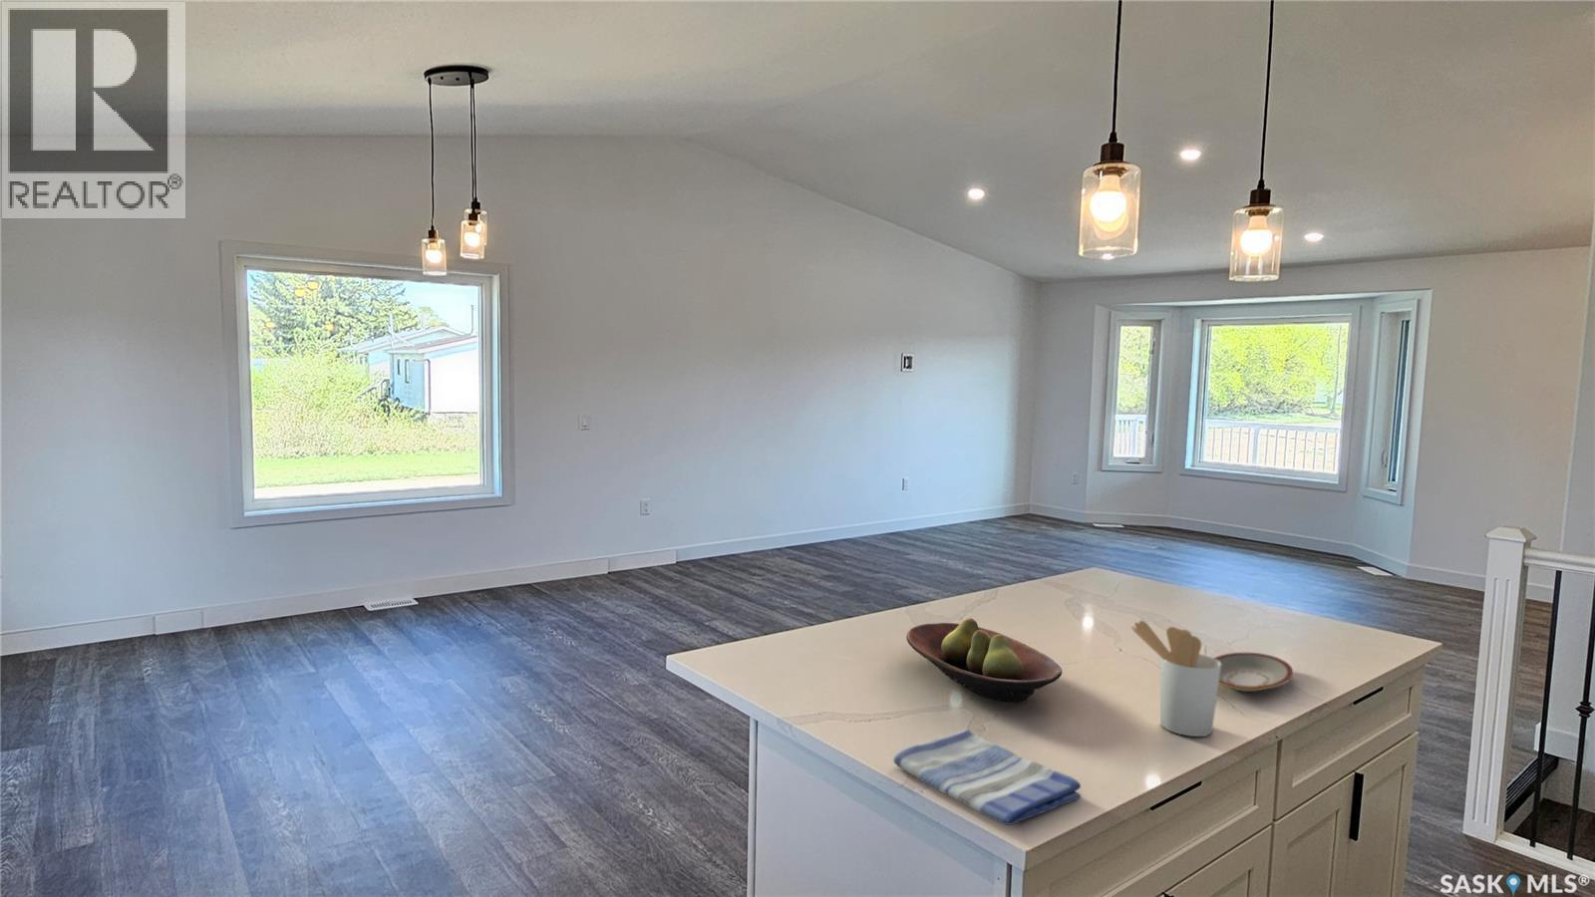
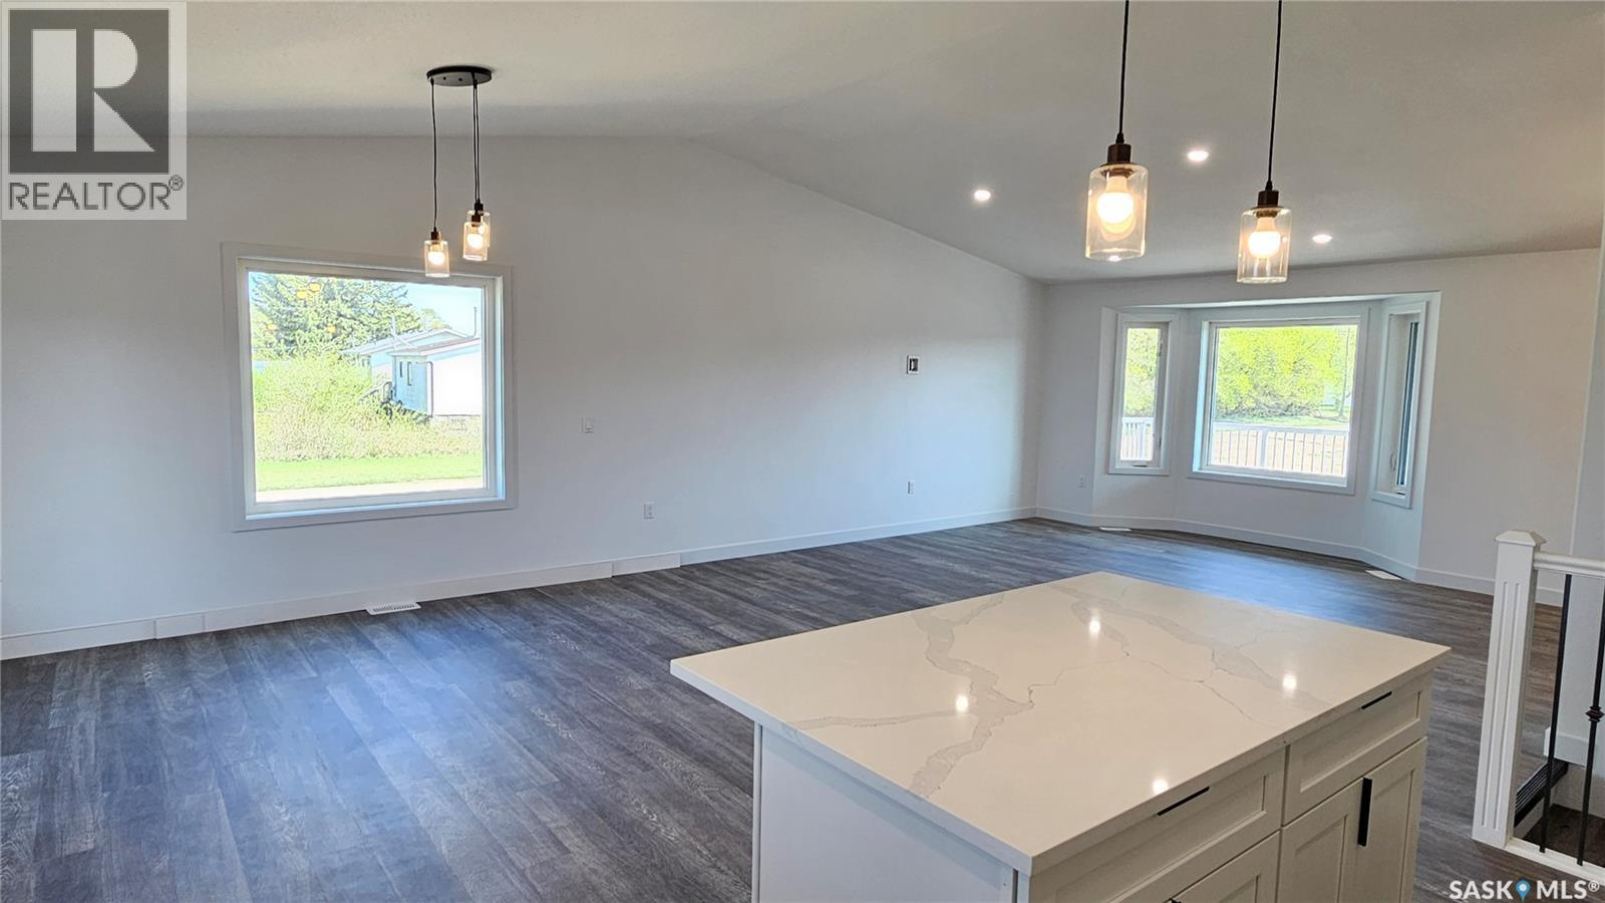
- plate (1248, 675)
- fruit bowl (979, 652)
- dish towel (983, 771)
- utensil holder (1172, 674)
